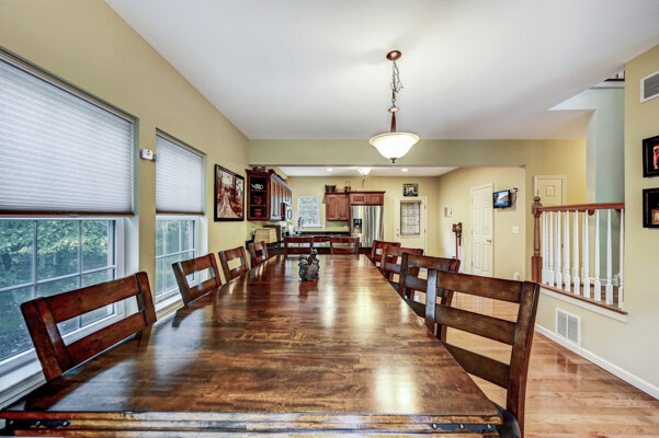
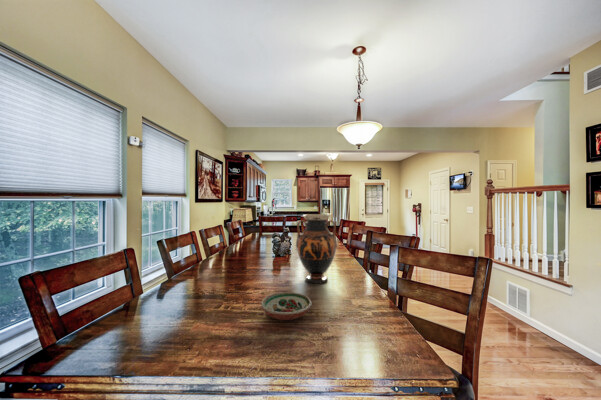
+ vase (316, 247)
+ decorative bowl (286, 307)
